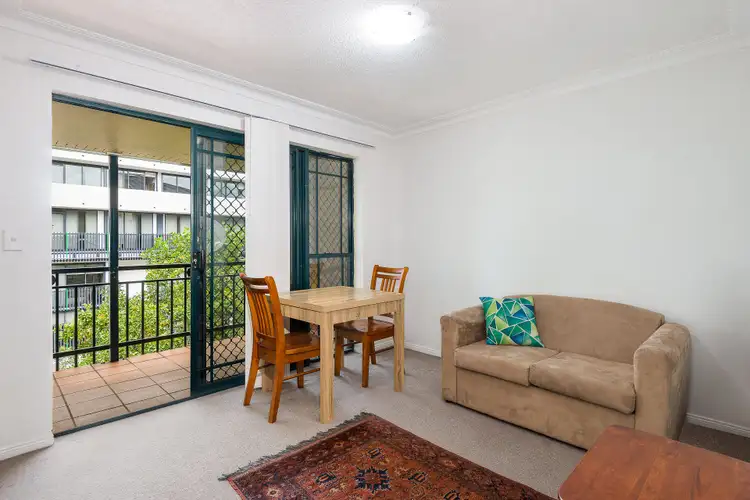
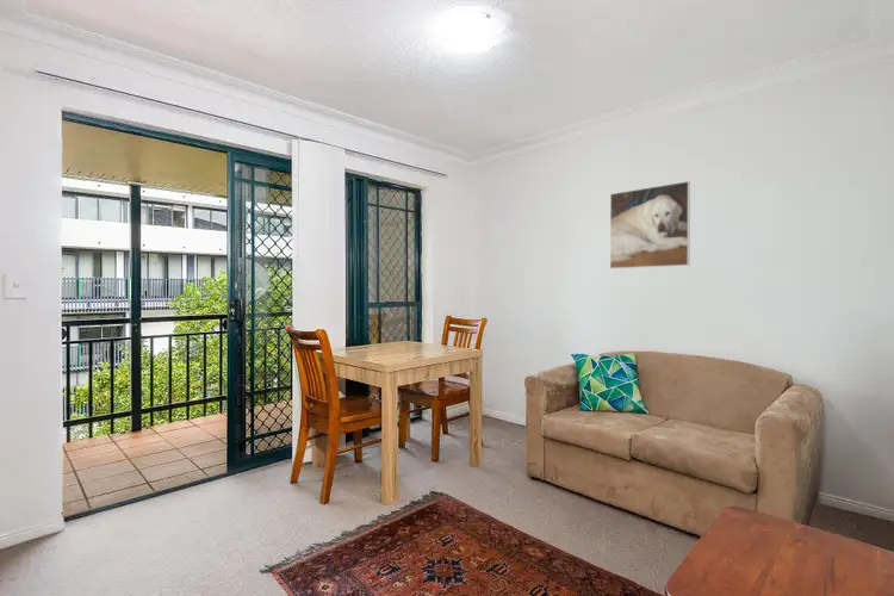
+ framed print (647, 226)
